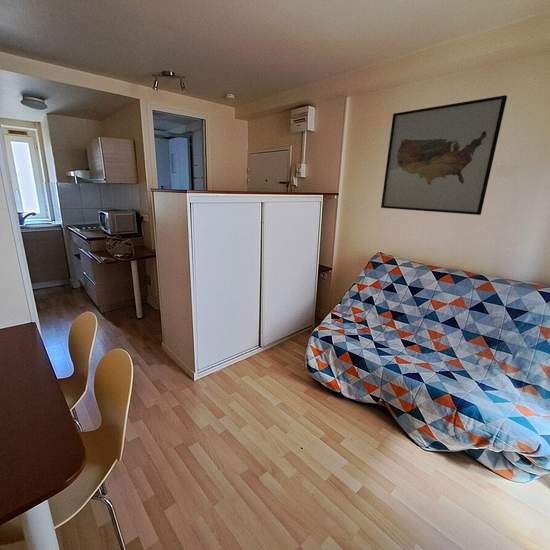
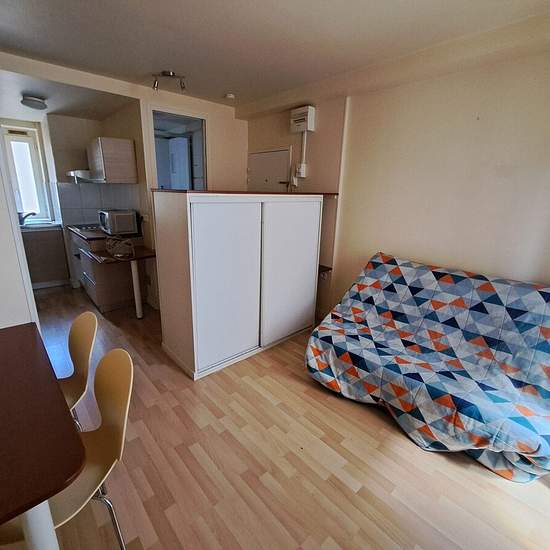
- wall art (434, 160)
